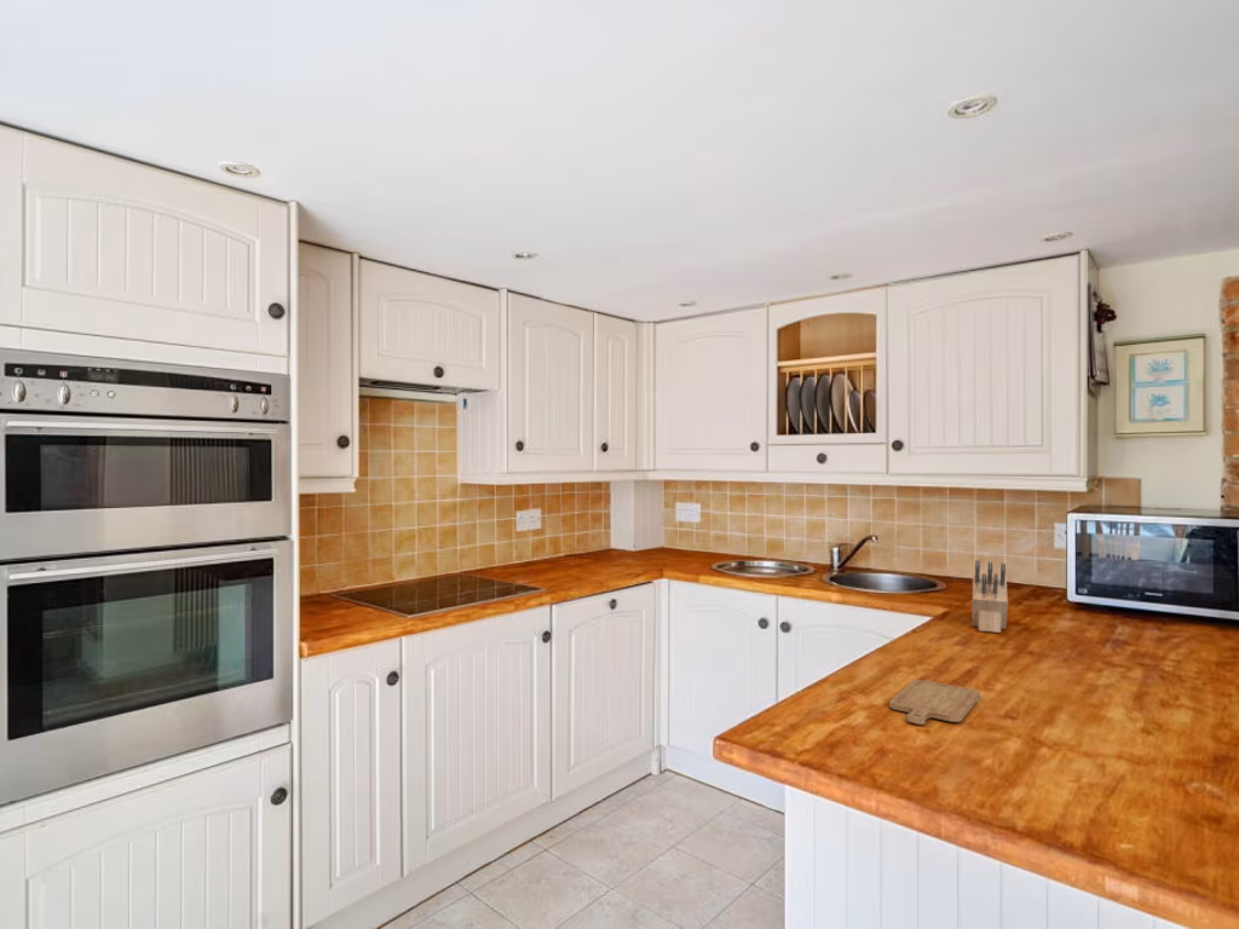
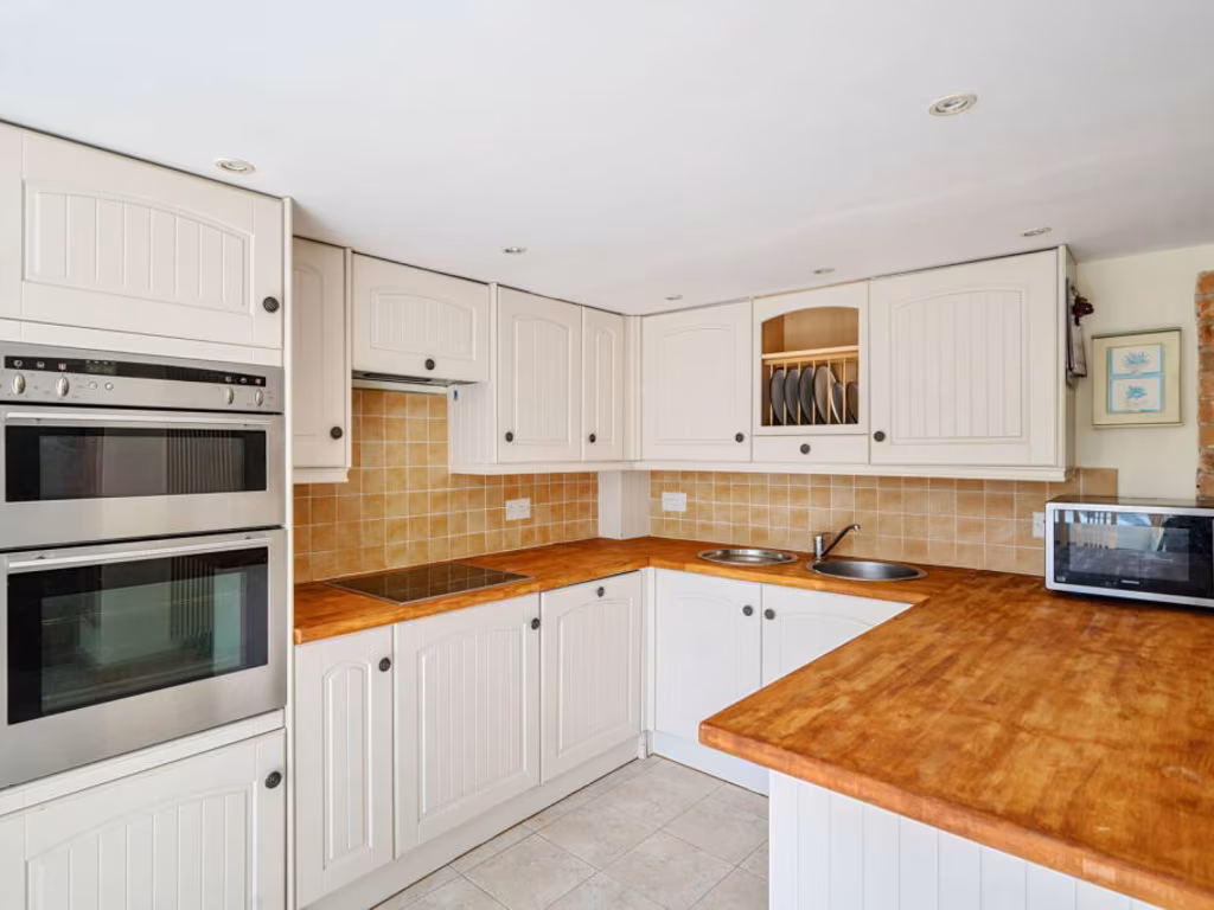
- chopping board (932, 702)
- knife block (989, 592)
